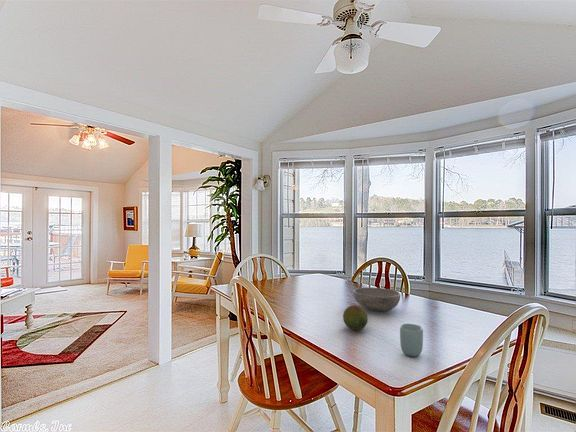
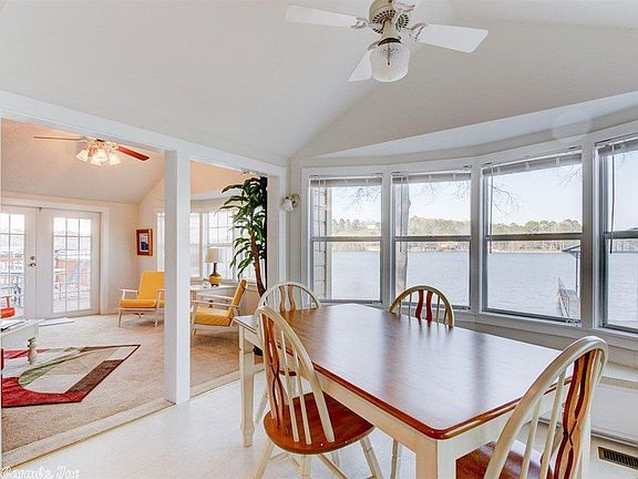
- bowl (376, 299)
- cup (411, 340)
- fruit (356, 317)
